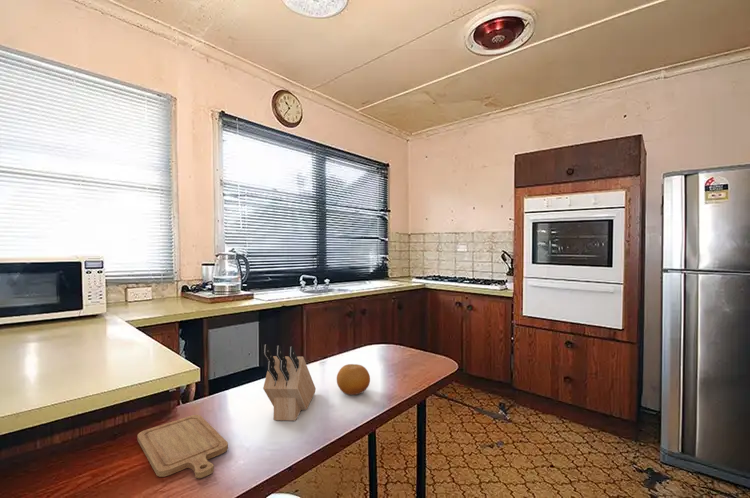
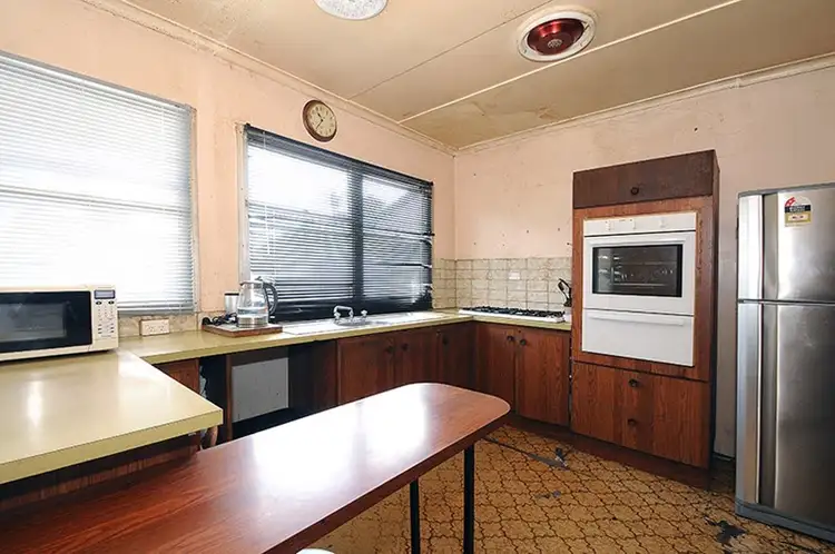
- fruit (353, 378)
- chopping board (185, 446)
- knife block (290, 372)
